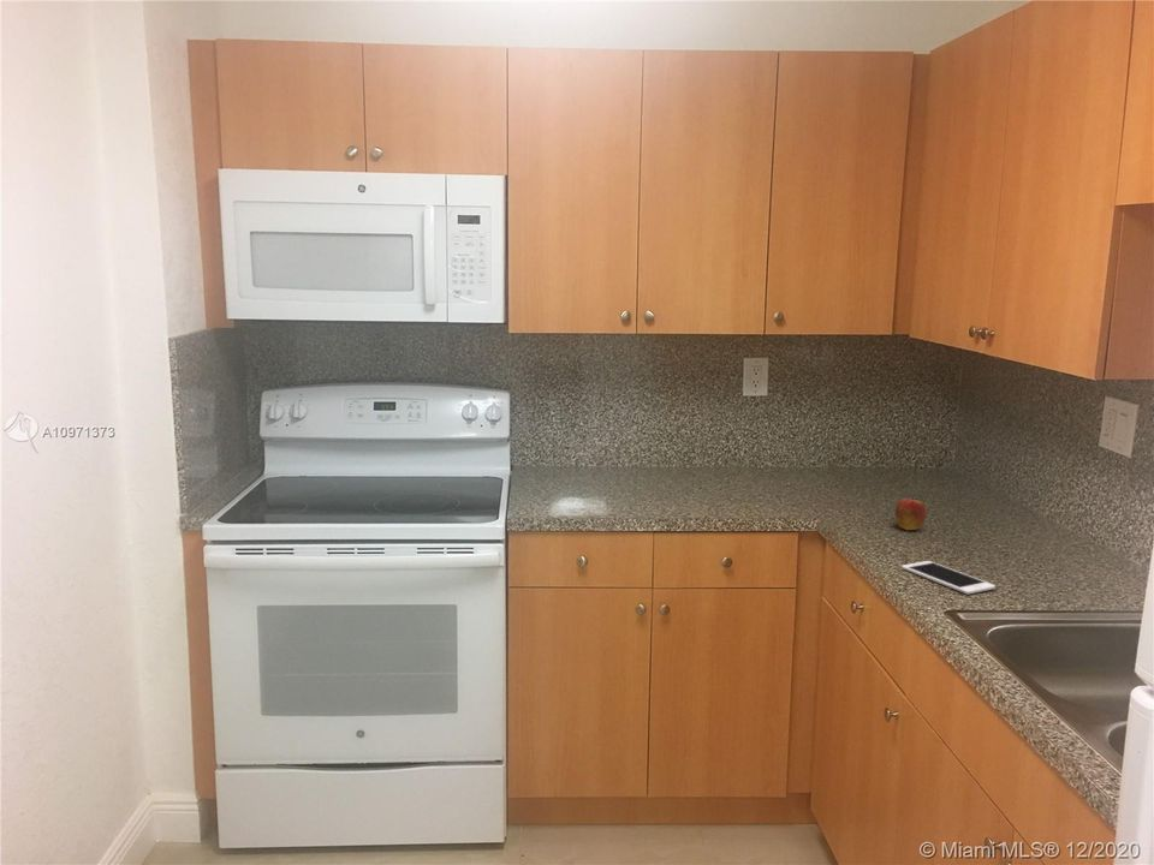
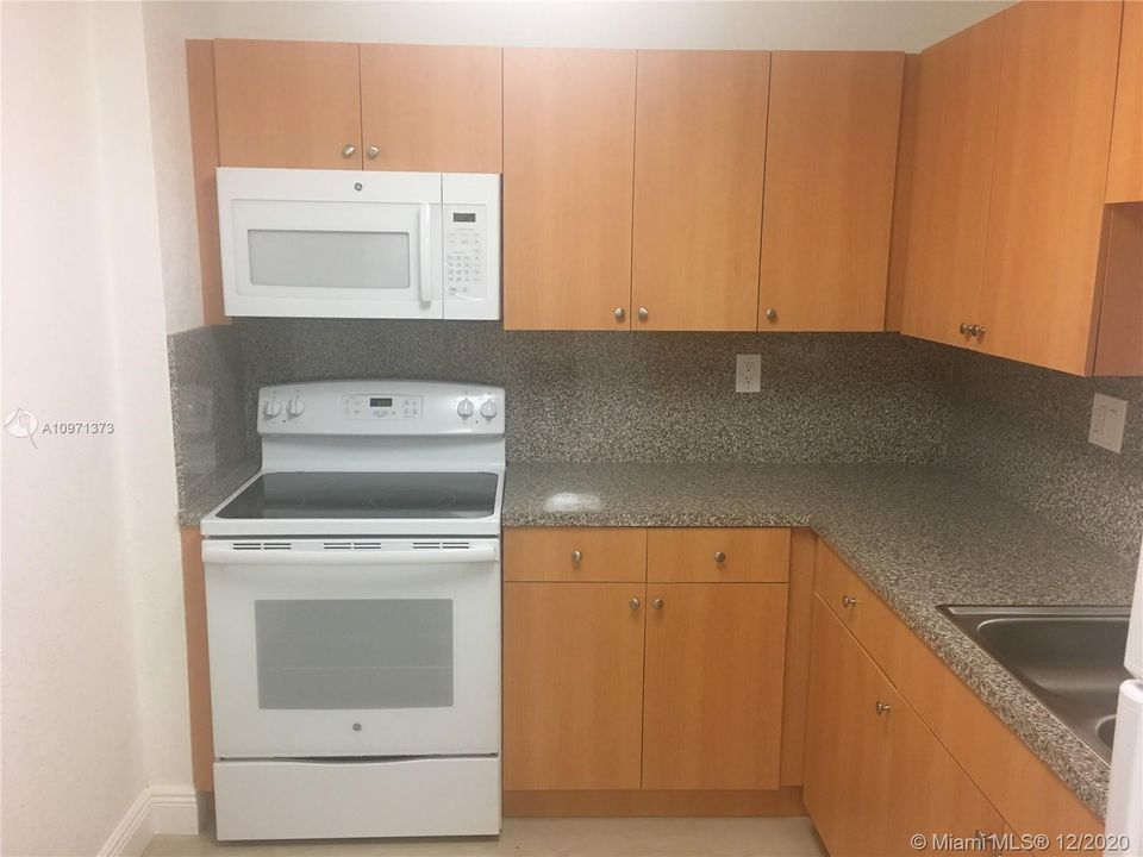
- fruit (910, 512)
- cell phone (946, 577)
